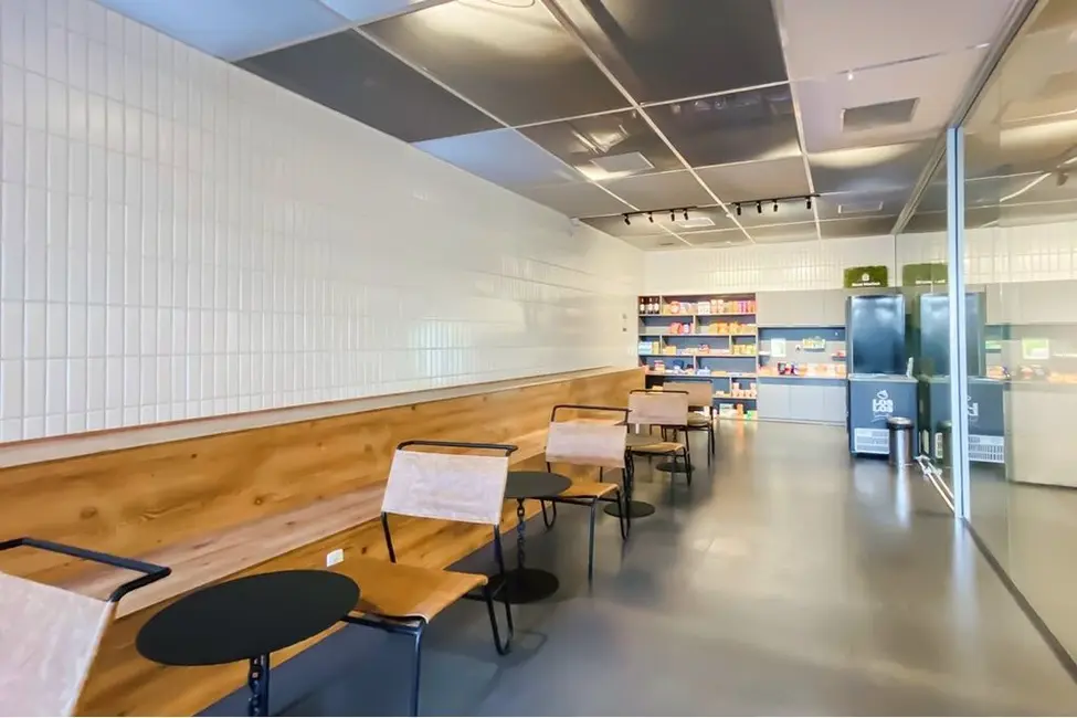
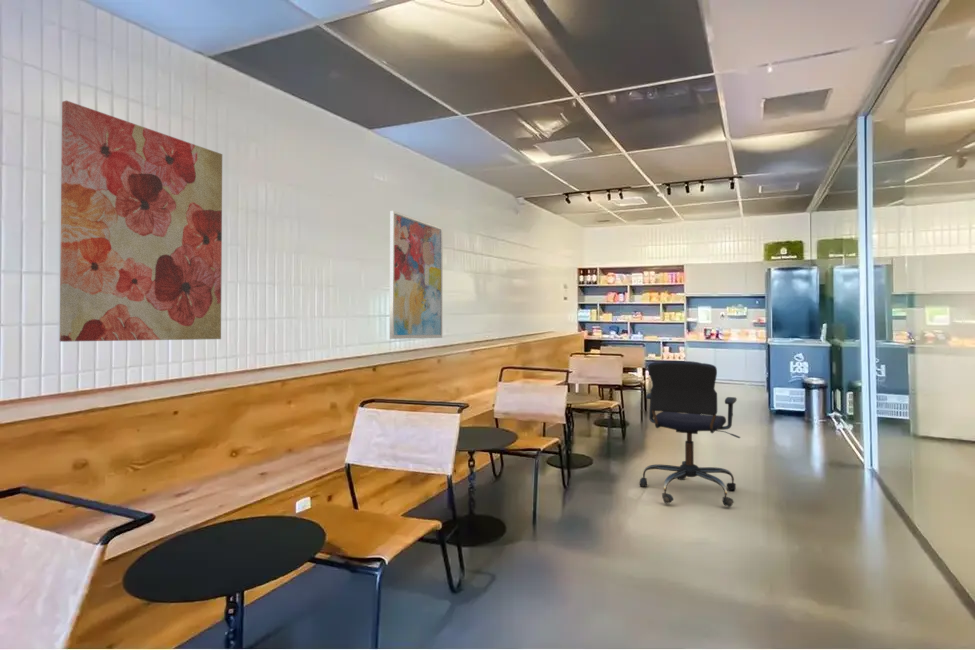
+ wall art (418, 279)
+ wall art (151, 235)
+ office chair (688, 426)
